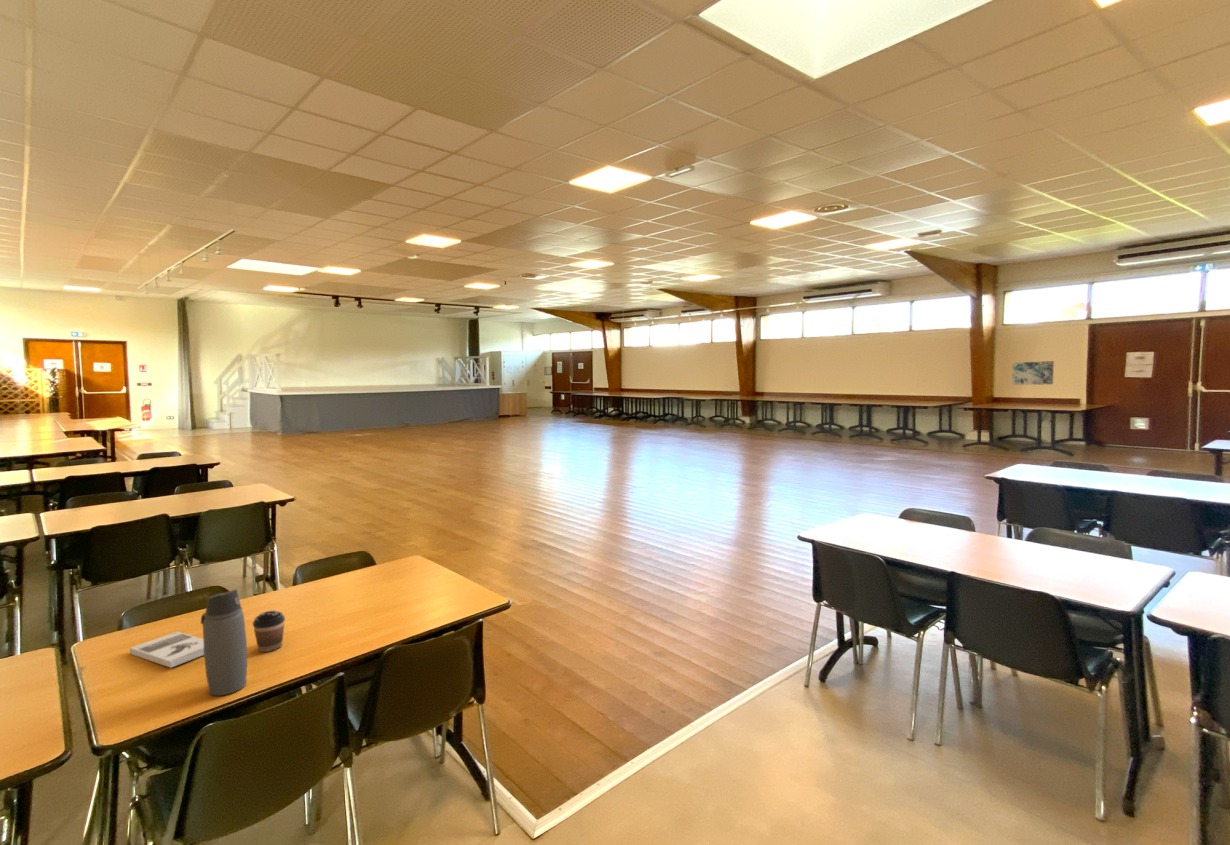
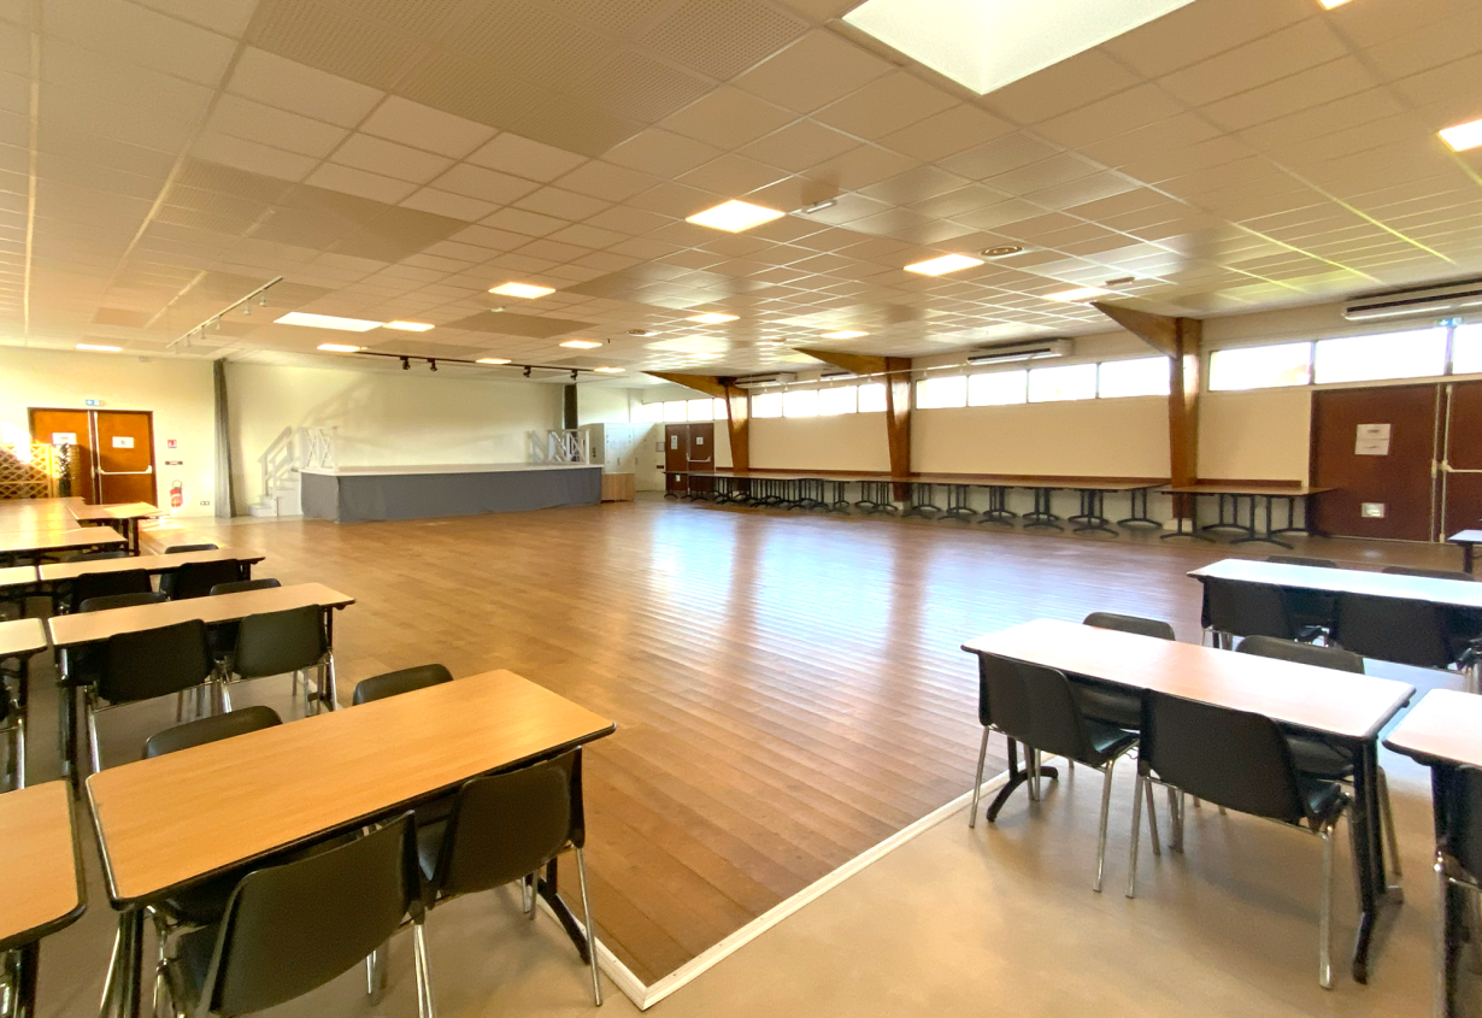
- book (174, 648)
- water bottle (224, 639)
- wall art (1032, 373)
- coffee cup (269, 629)
